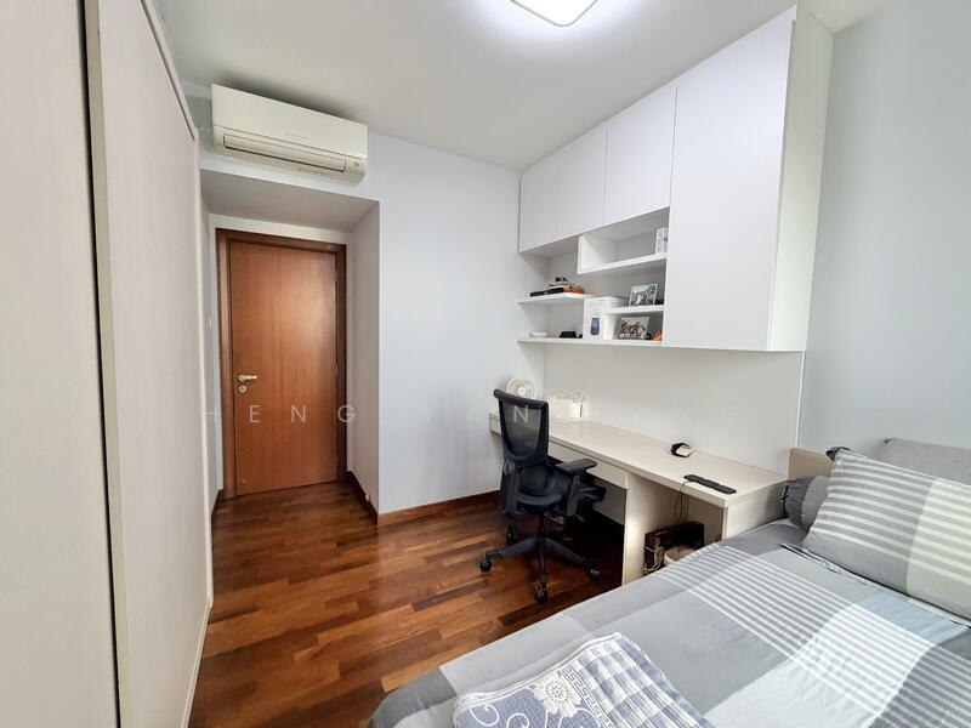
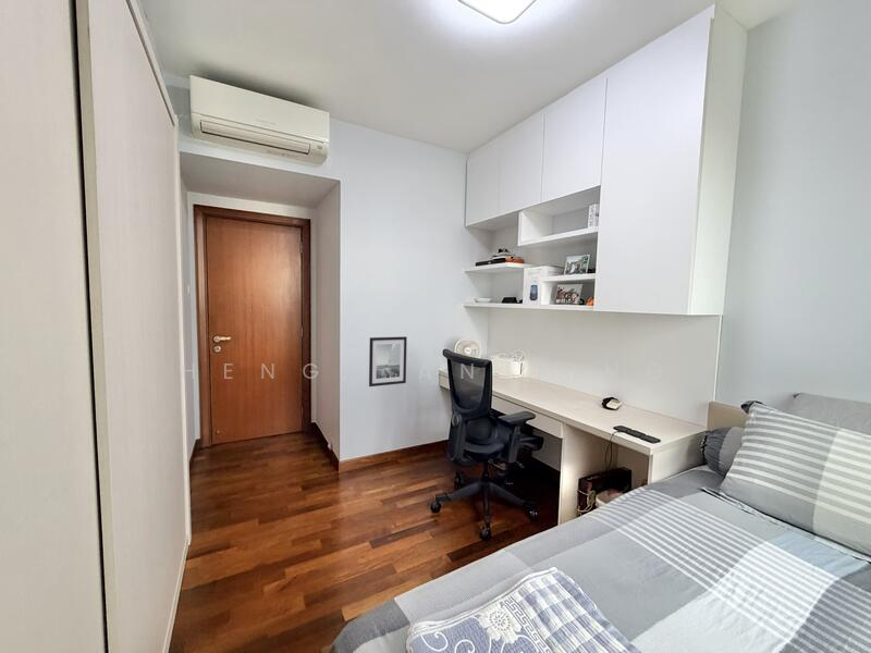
+ wall art (388, 360)
